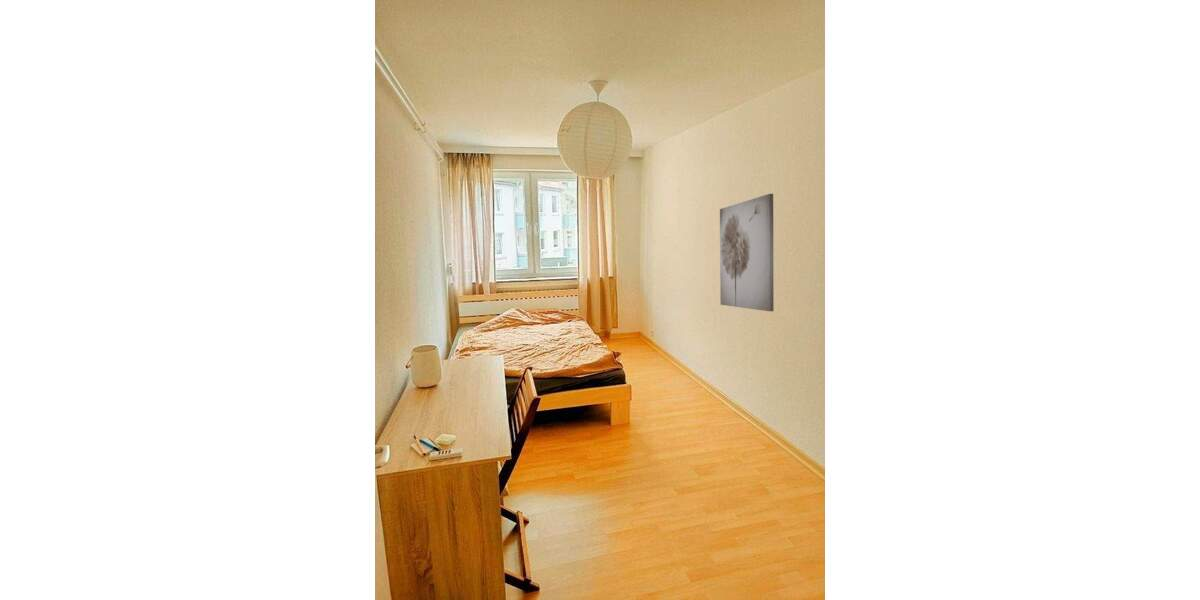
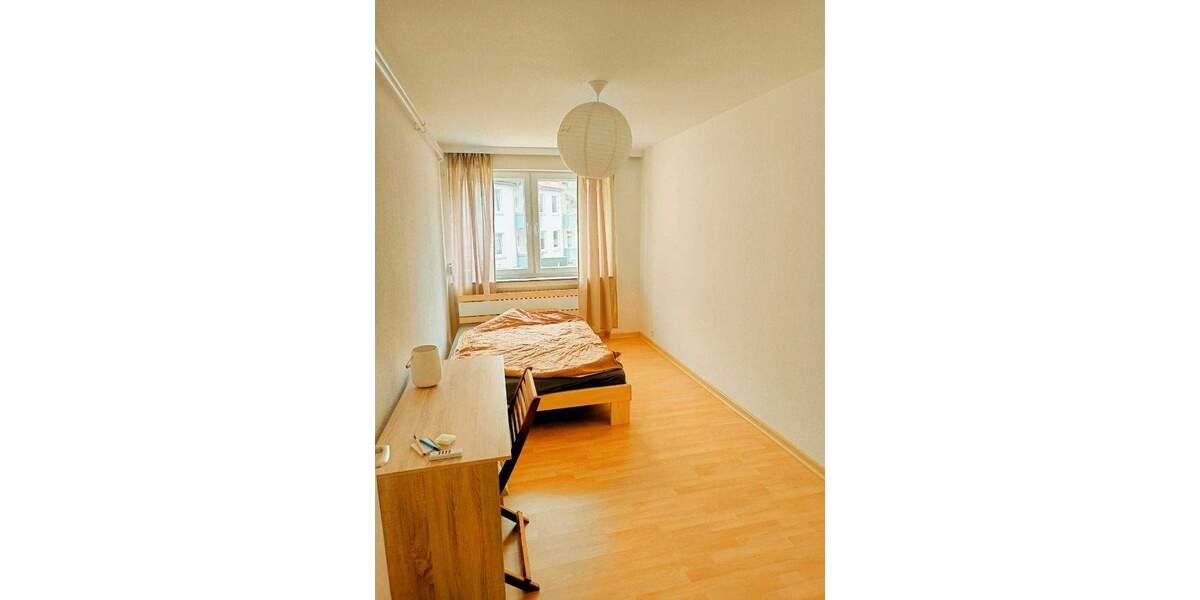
- wall art (744, 255)
